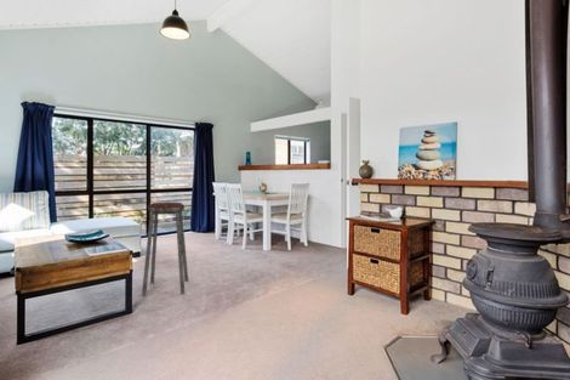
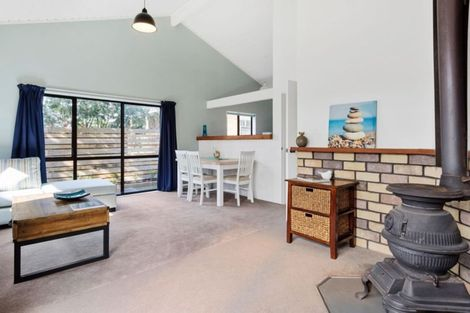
- music stool (155, 244)
